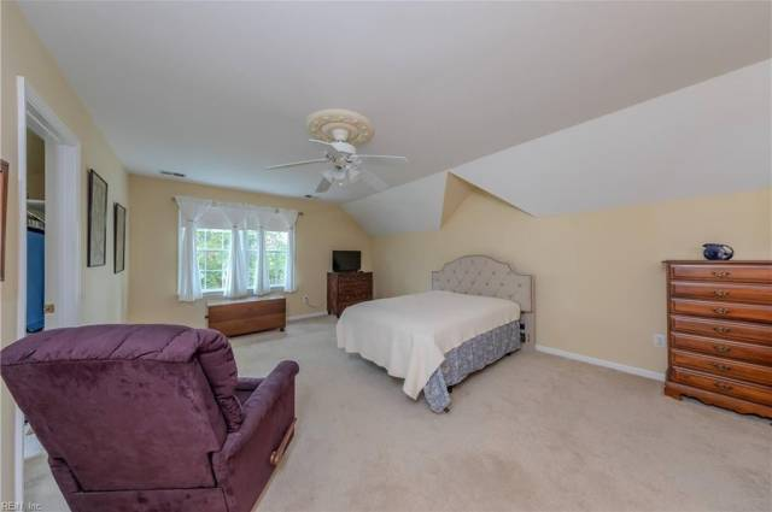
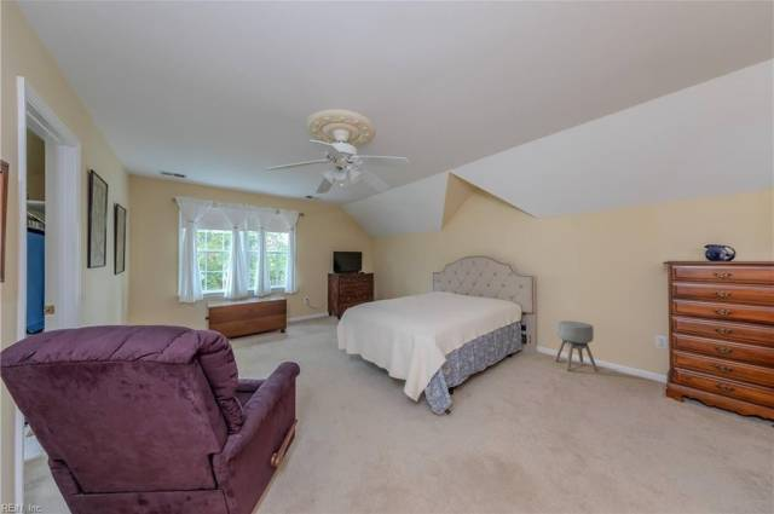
+ ottoman (574, 343)
